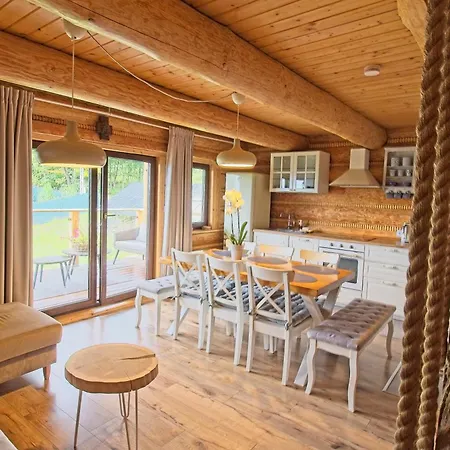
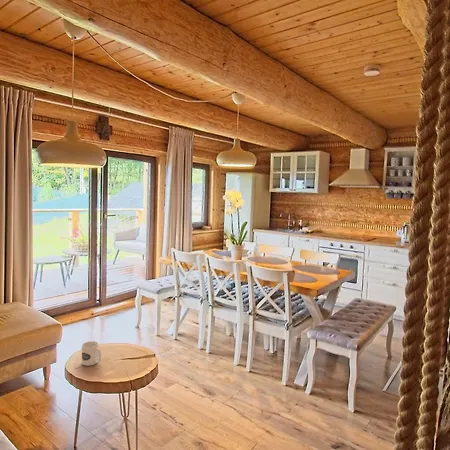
+ mug (92, 353)
